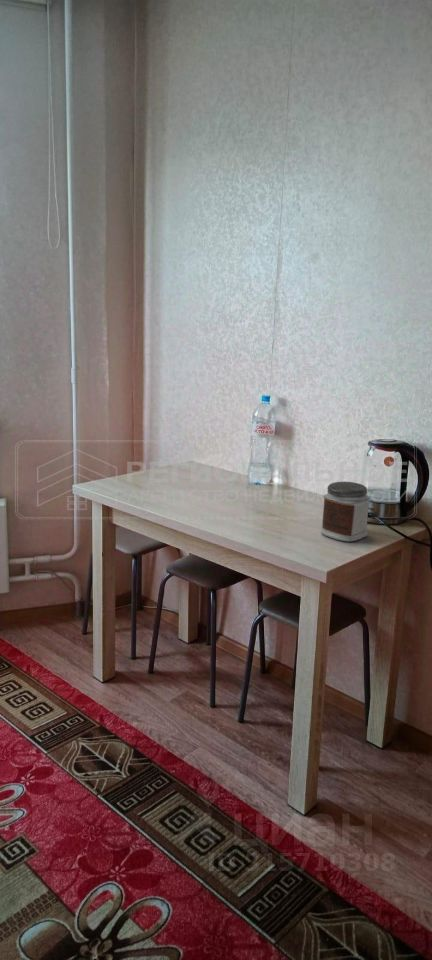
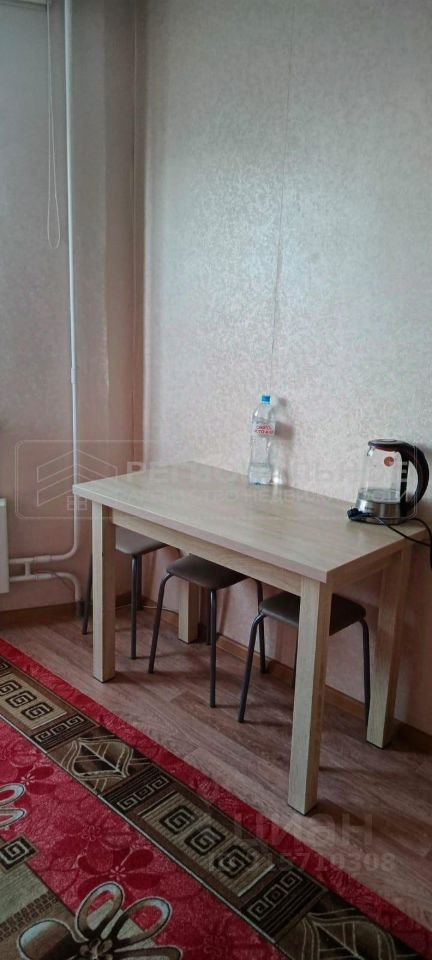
- jar (345, 510)
